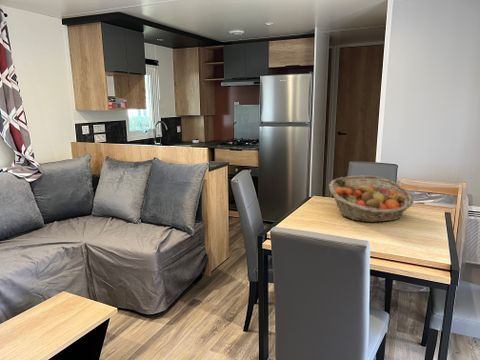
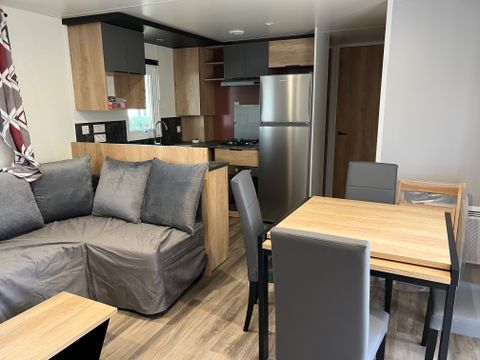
- fruit basket (369, 197)
